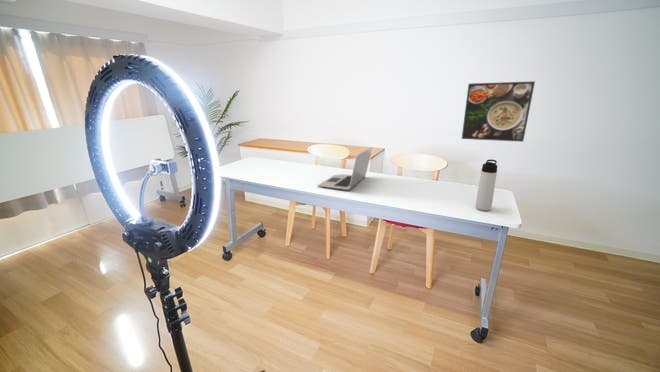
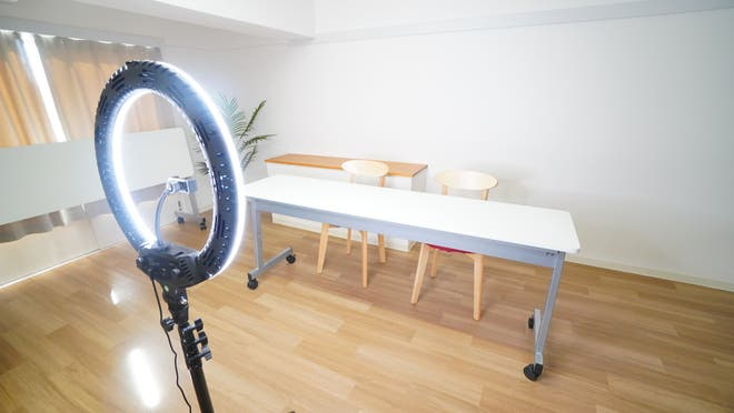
- laptop (353, 168)
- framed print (495, 112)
- thermos bottle (487, 185)
